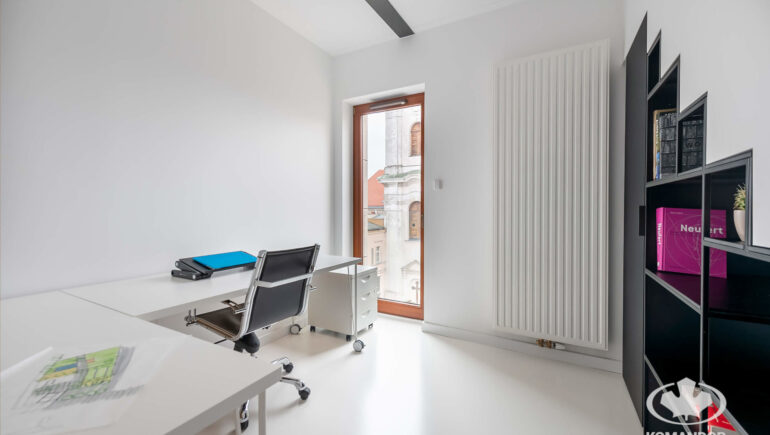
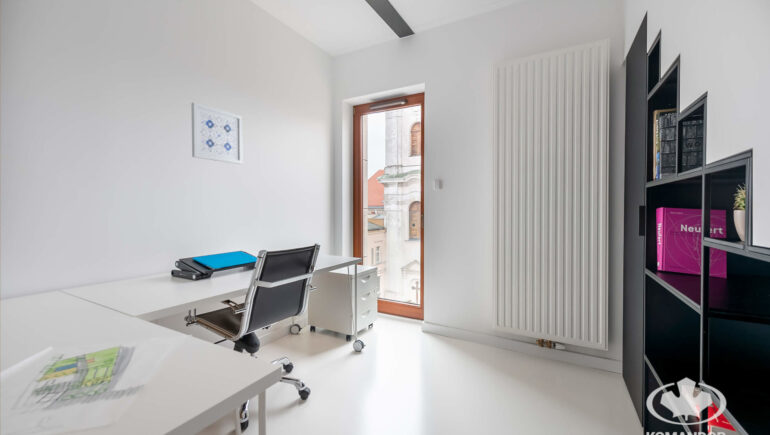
+ wall art (218, 135)
